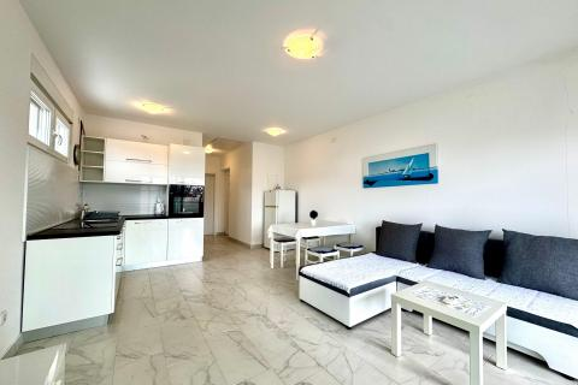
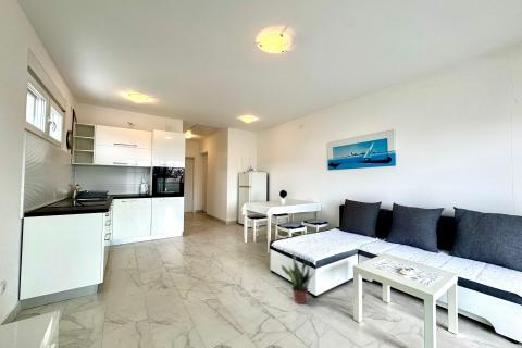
+ potted plant (298, 278)
